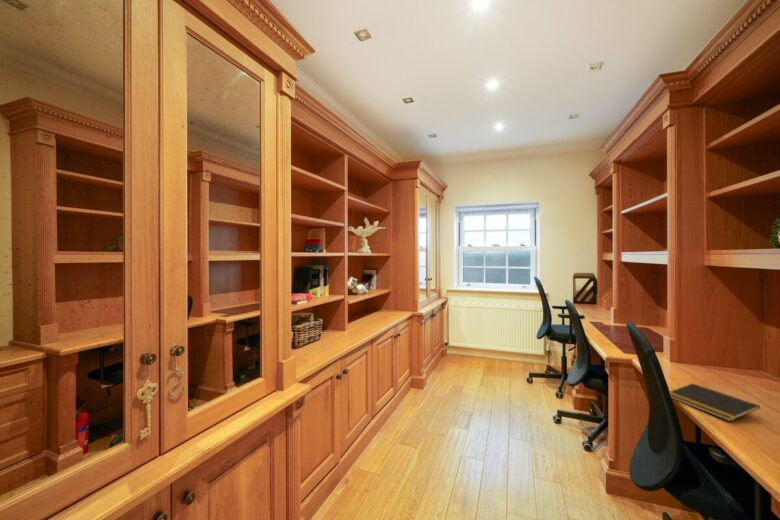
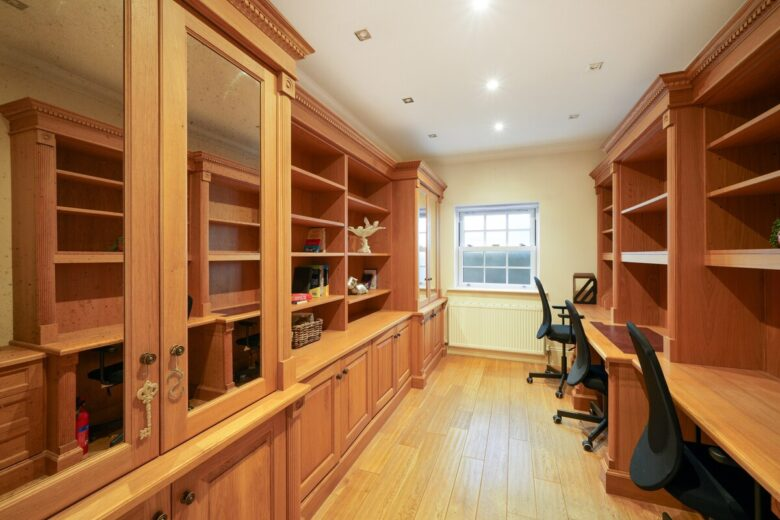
- notepad (709, 400)
